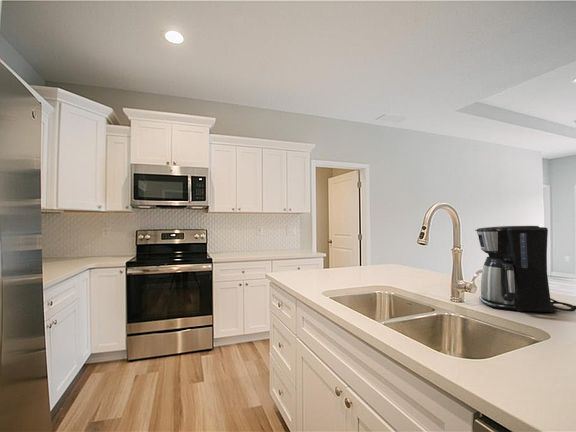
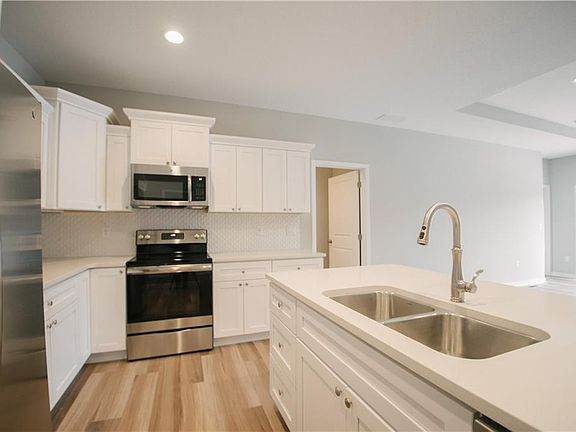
- coffee maker (524, 266)
